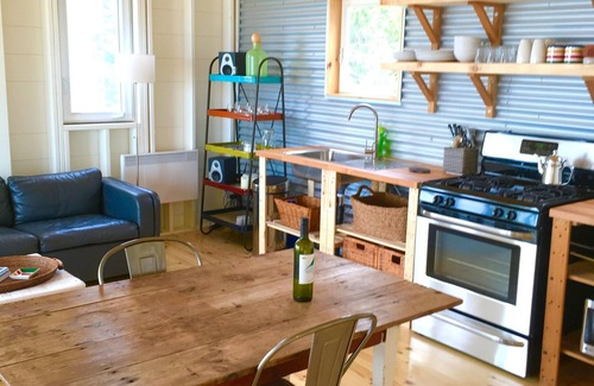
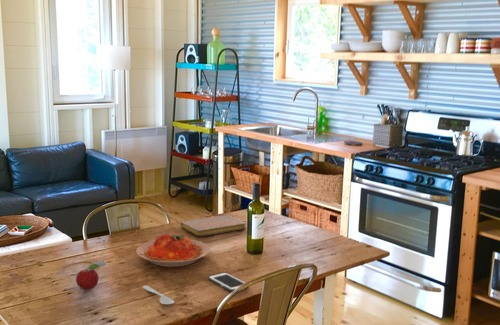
+ cell phone (228, 281)
+ notebook (213, 225)
+ plate (173, 245)
+ fruit (90, 274)
+ spoon (157, 293)
